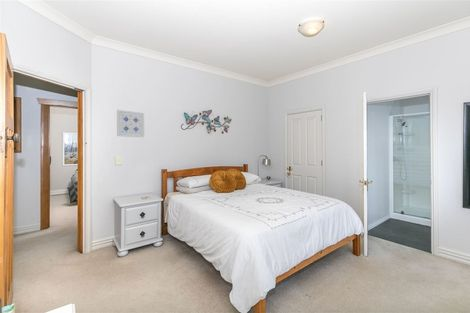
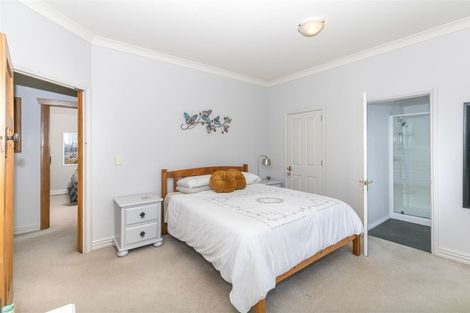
- wall art (131, 124)
